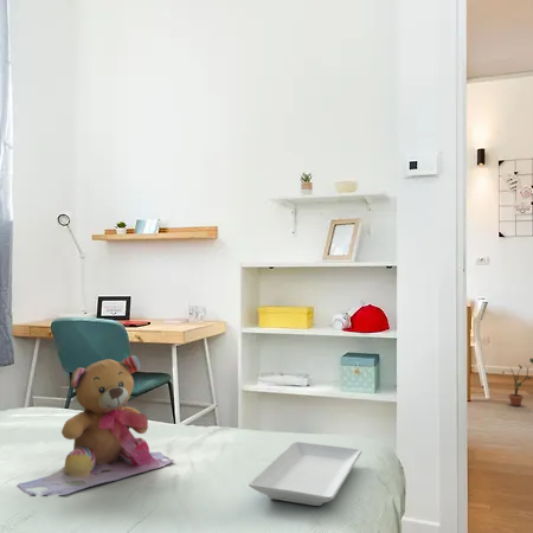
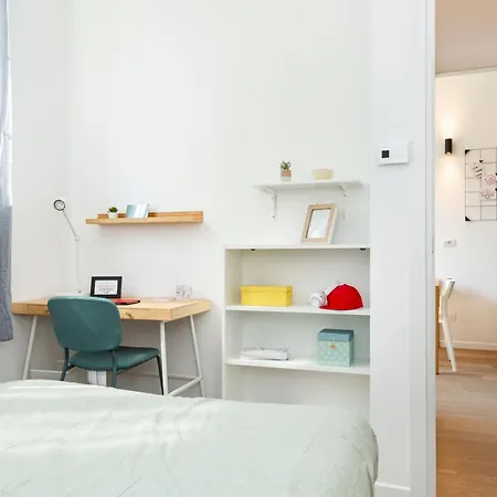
- tray (310, 471)
- potted plant (519, 383)
- teddy bear (103, 416)
